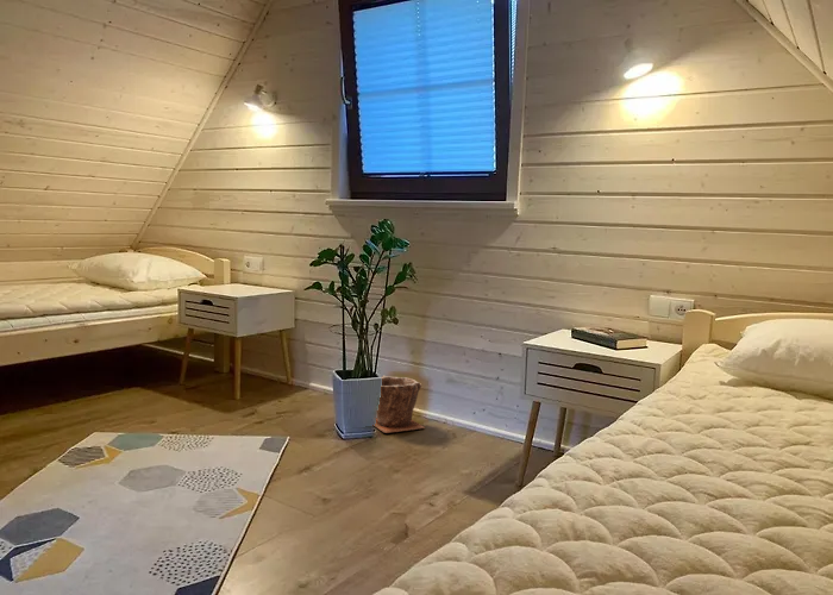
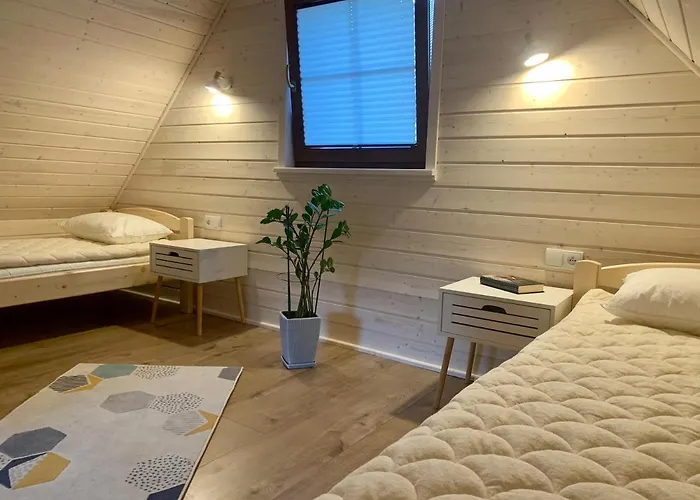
- plant pot (396, 401)
